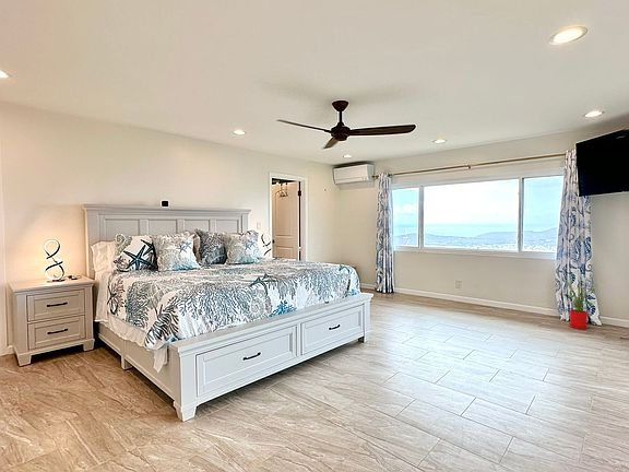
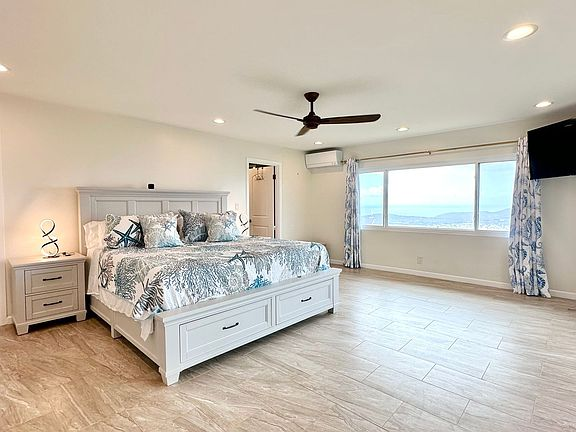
- house plant (579, 300)
